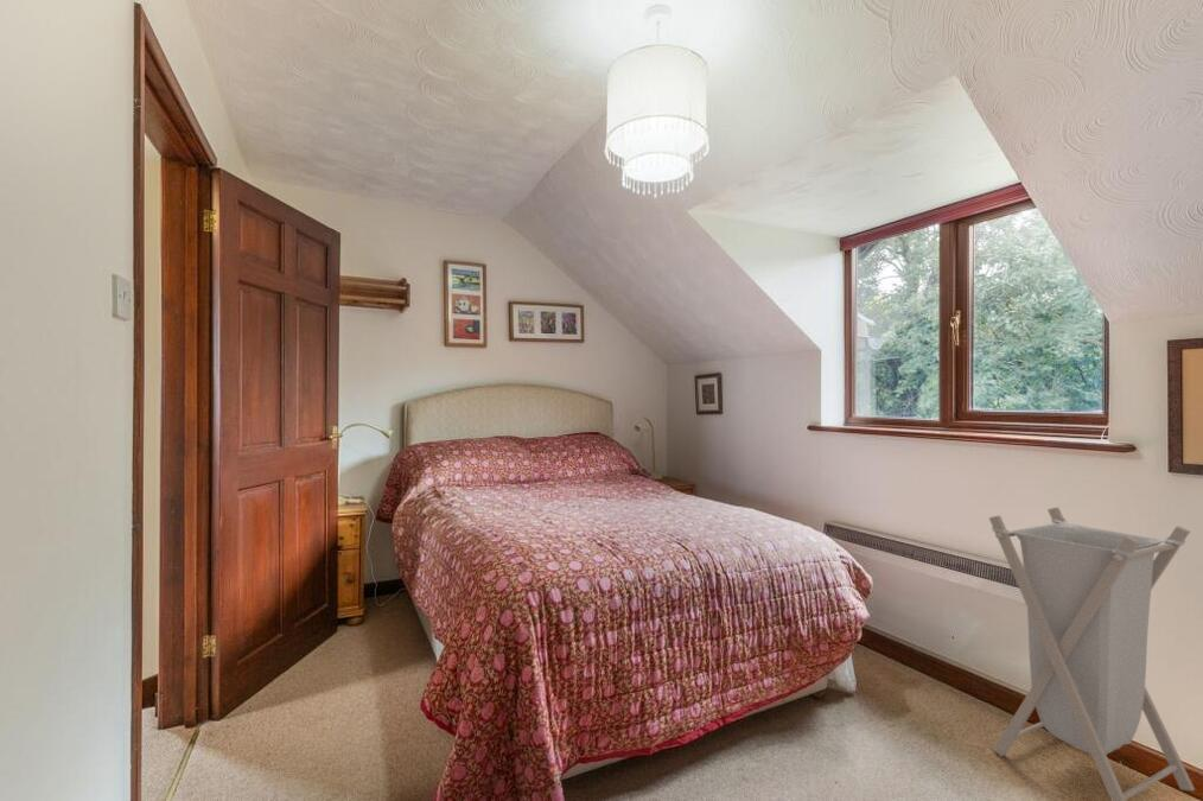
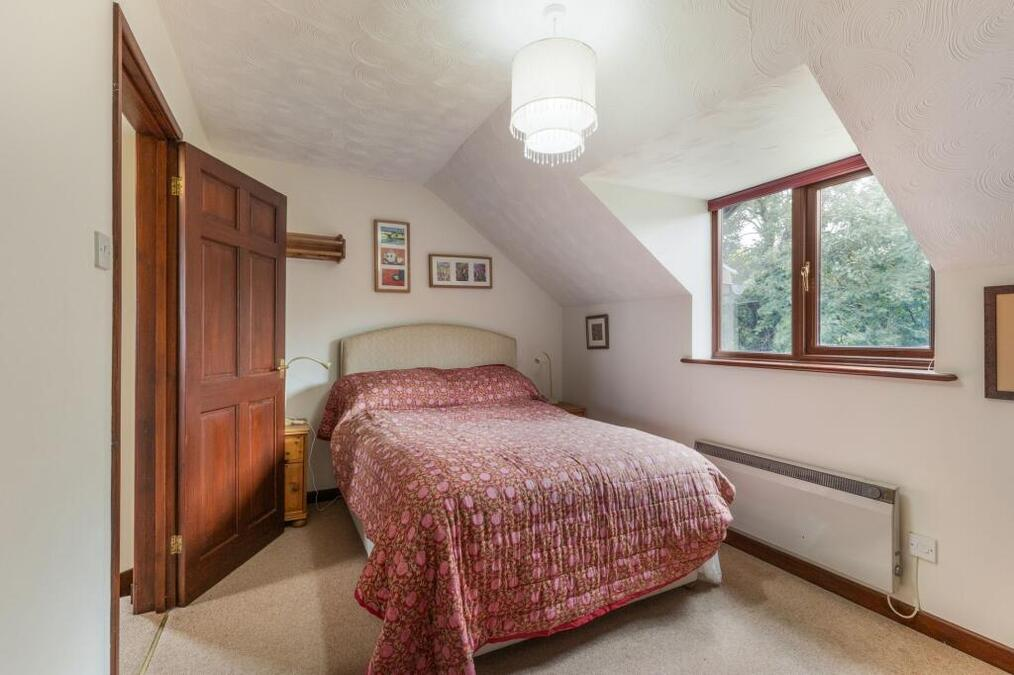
- laundry hamper (1086, 646)
